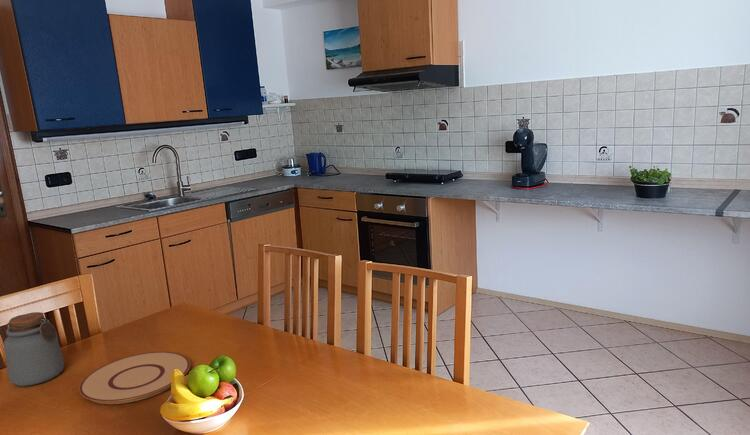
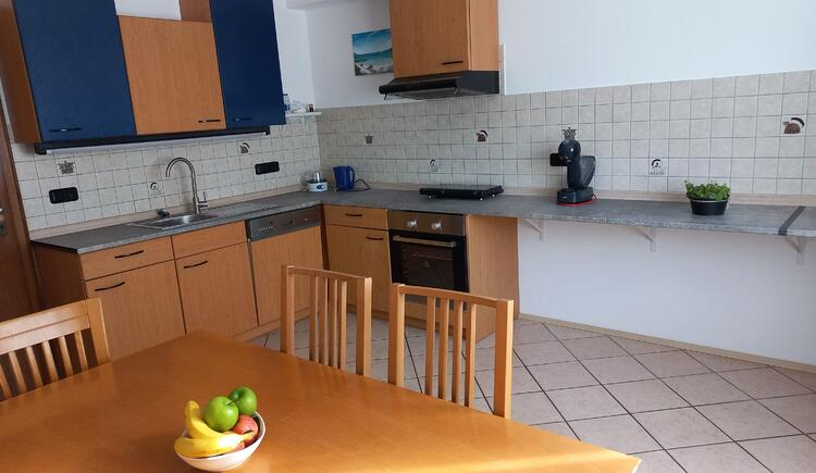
- jar (32, 346)
- plate (137, 376)
